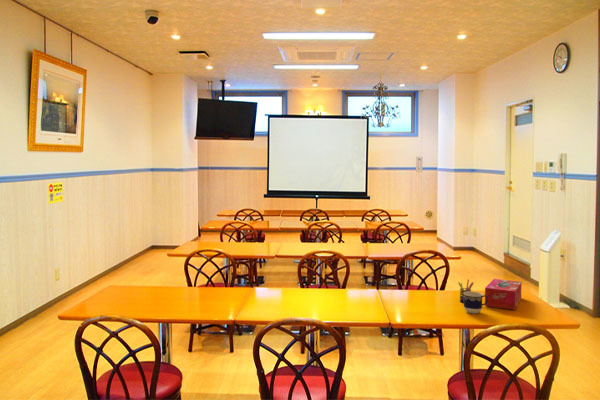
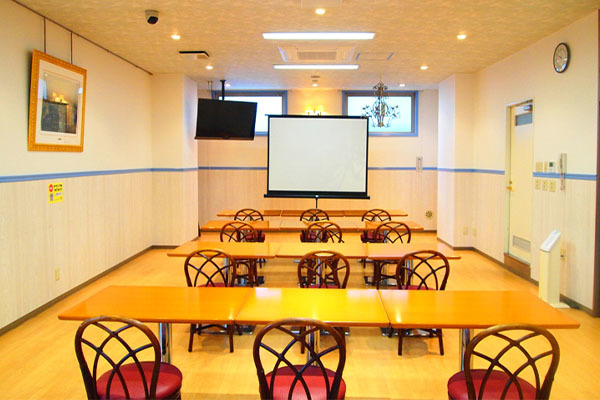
- tissue box (503, 293)
- pen holder (464, 290)
- cup (475, 302)
